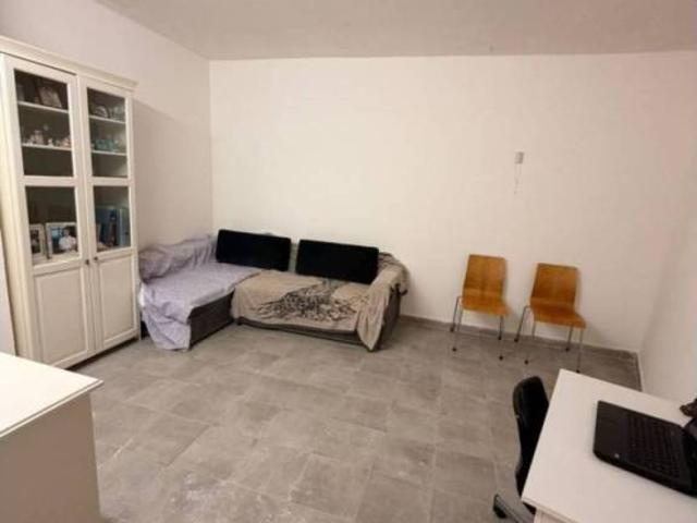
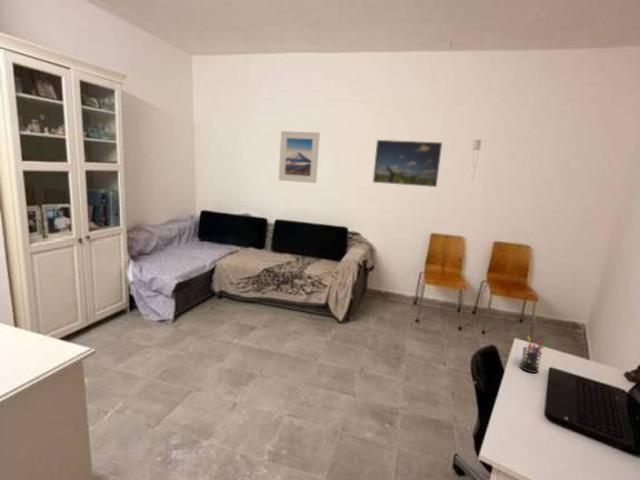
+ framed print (298, 157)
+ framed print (406, 163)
+ pen holder (534, 353)
